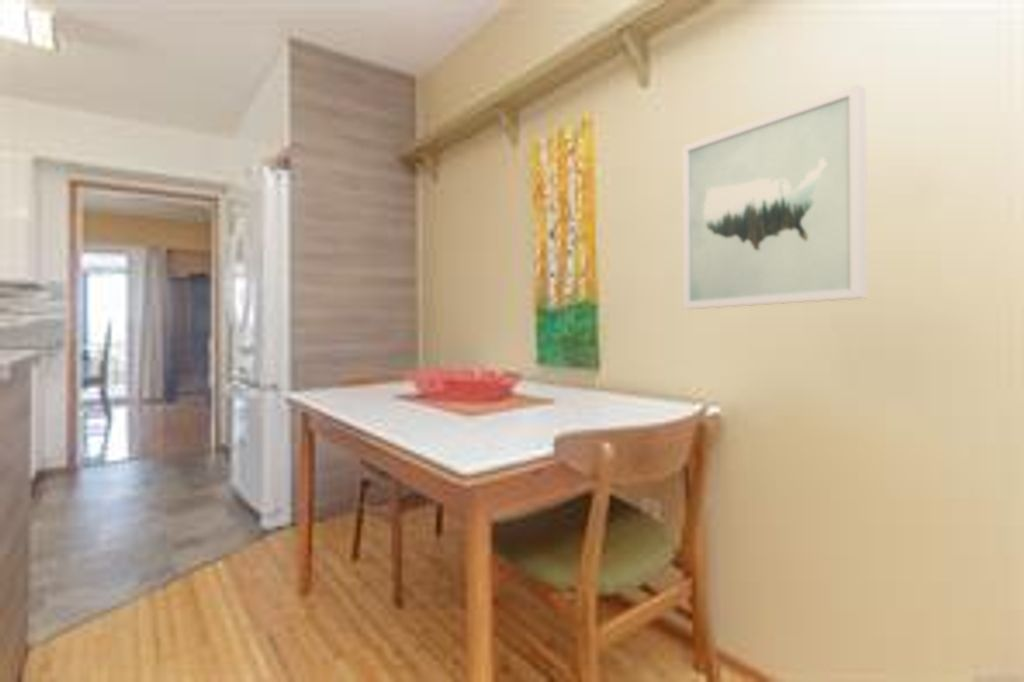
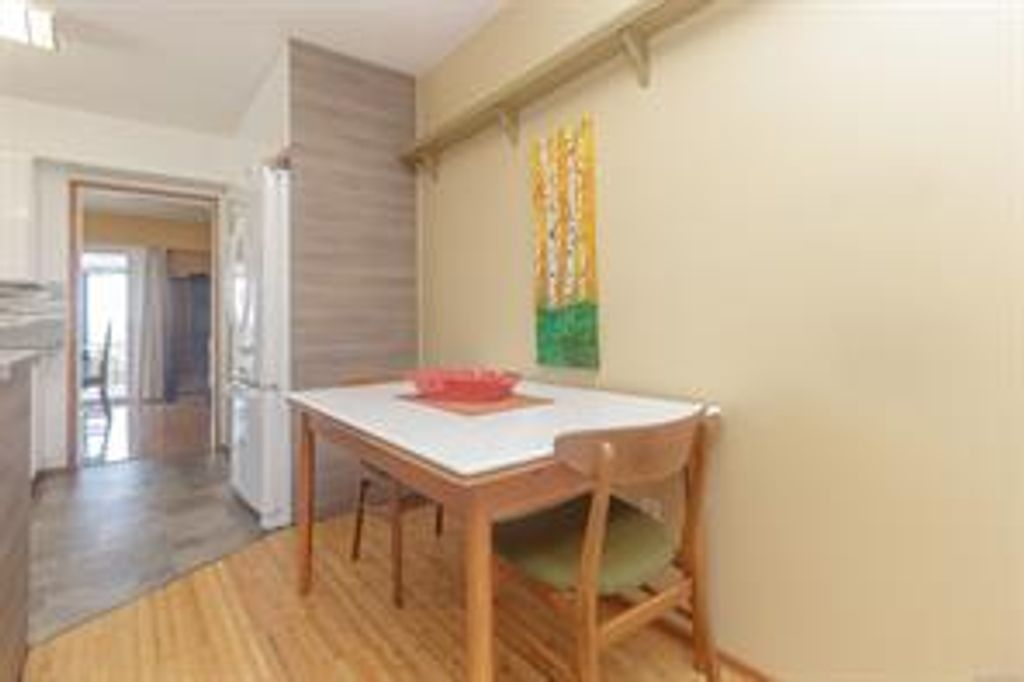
- wall art (762, 212)
